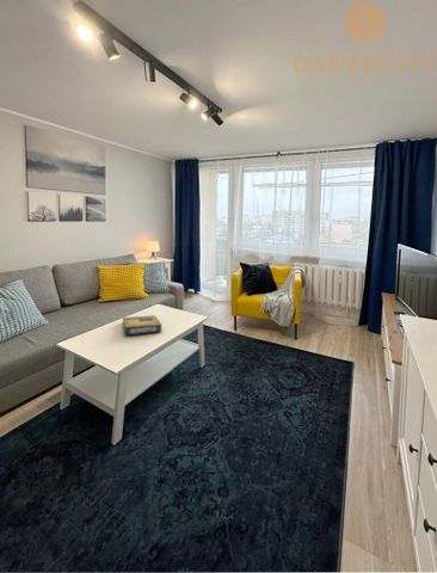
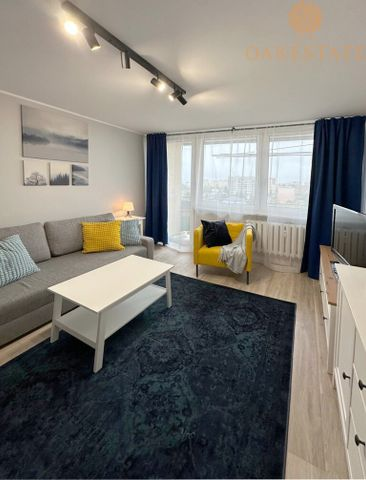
- video game box (141, 324)
